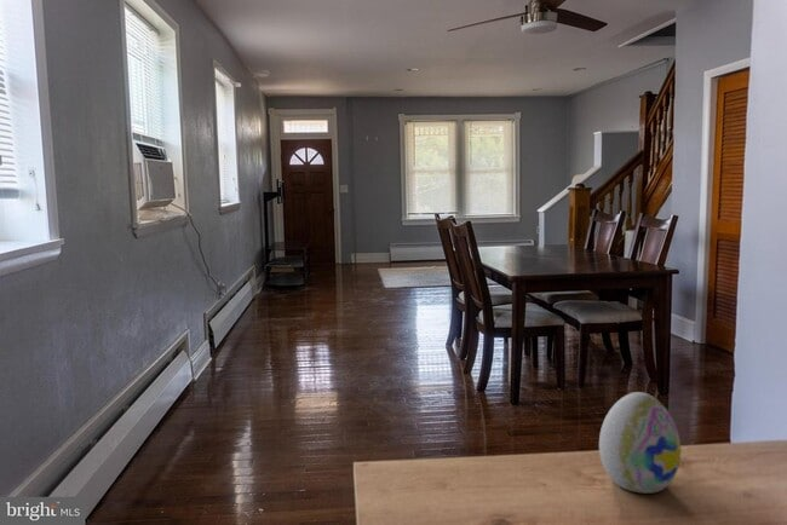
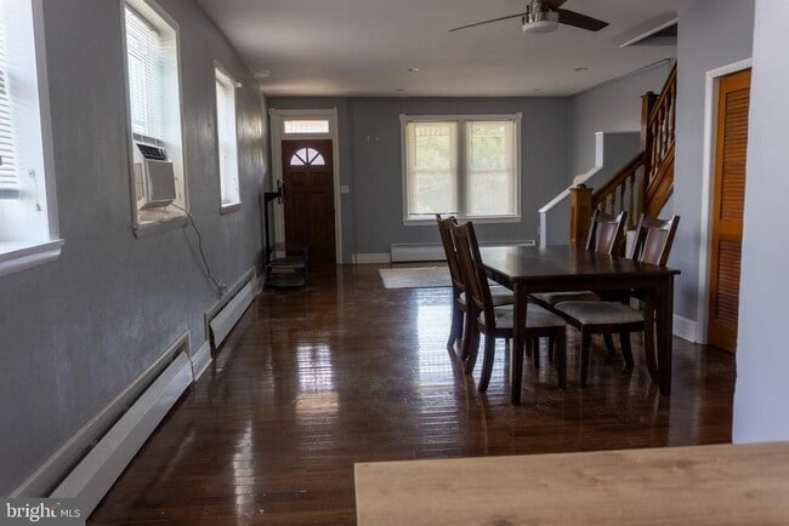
- decorative egg (639, 437)
